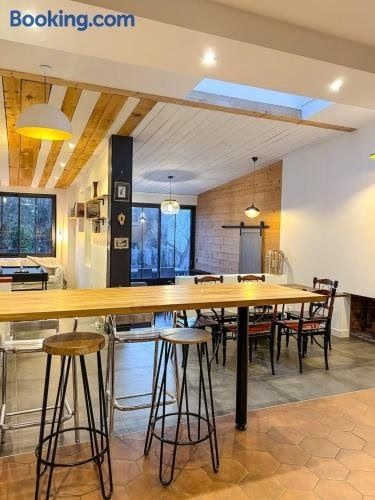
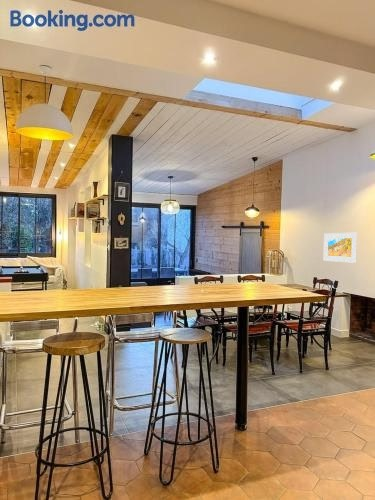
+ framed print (339, 247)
